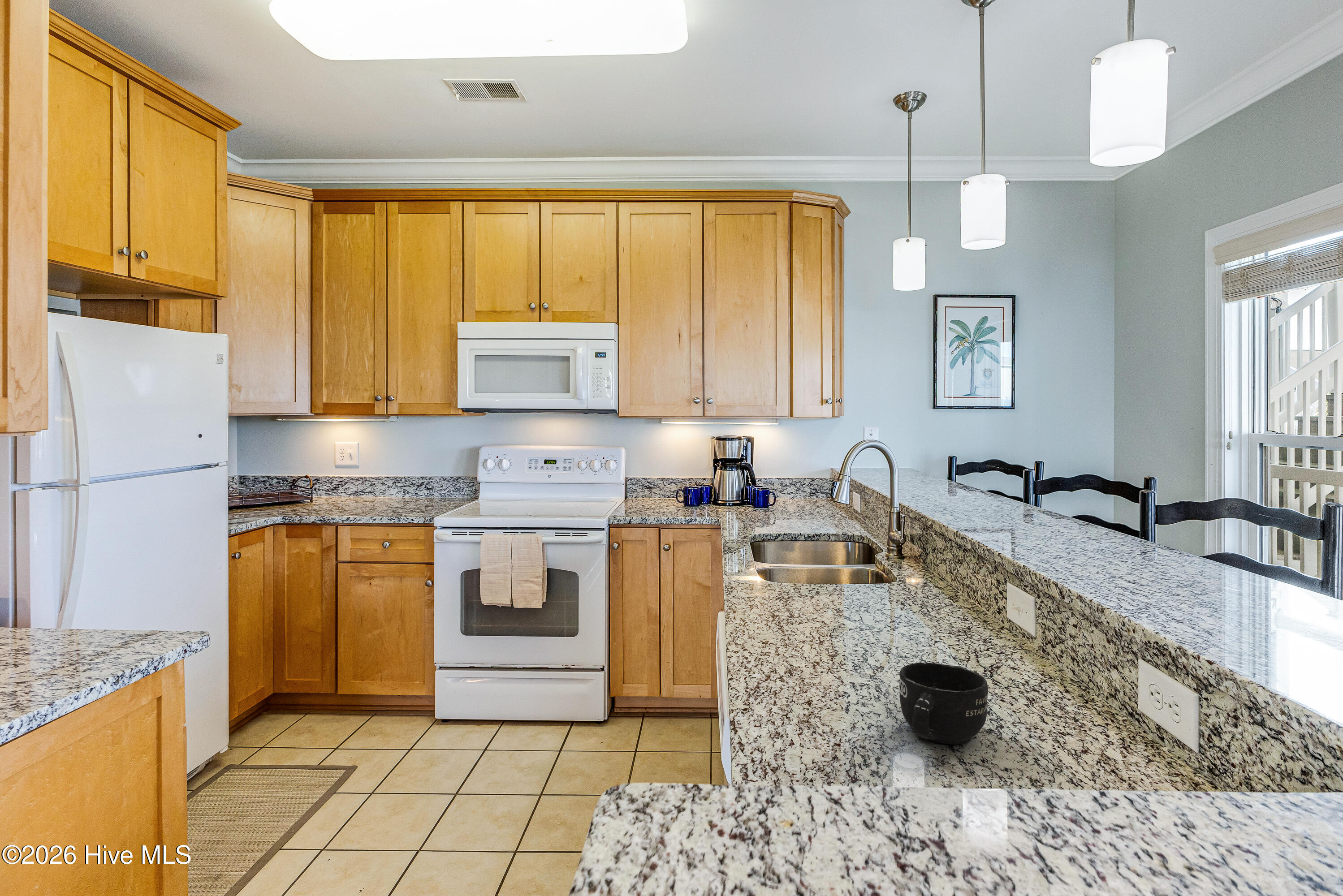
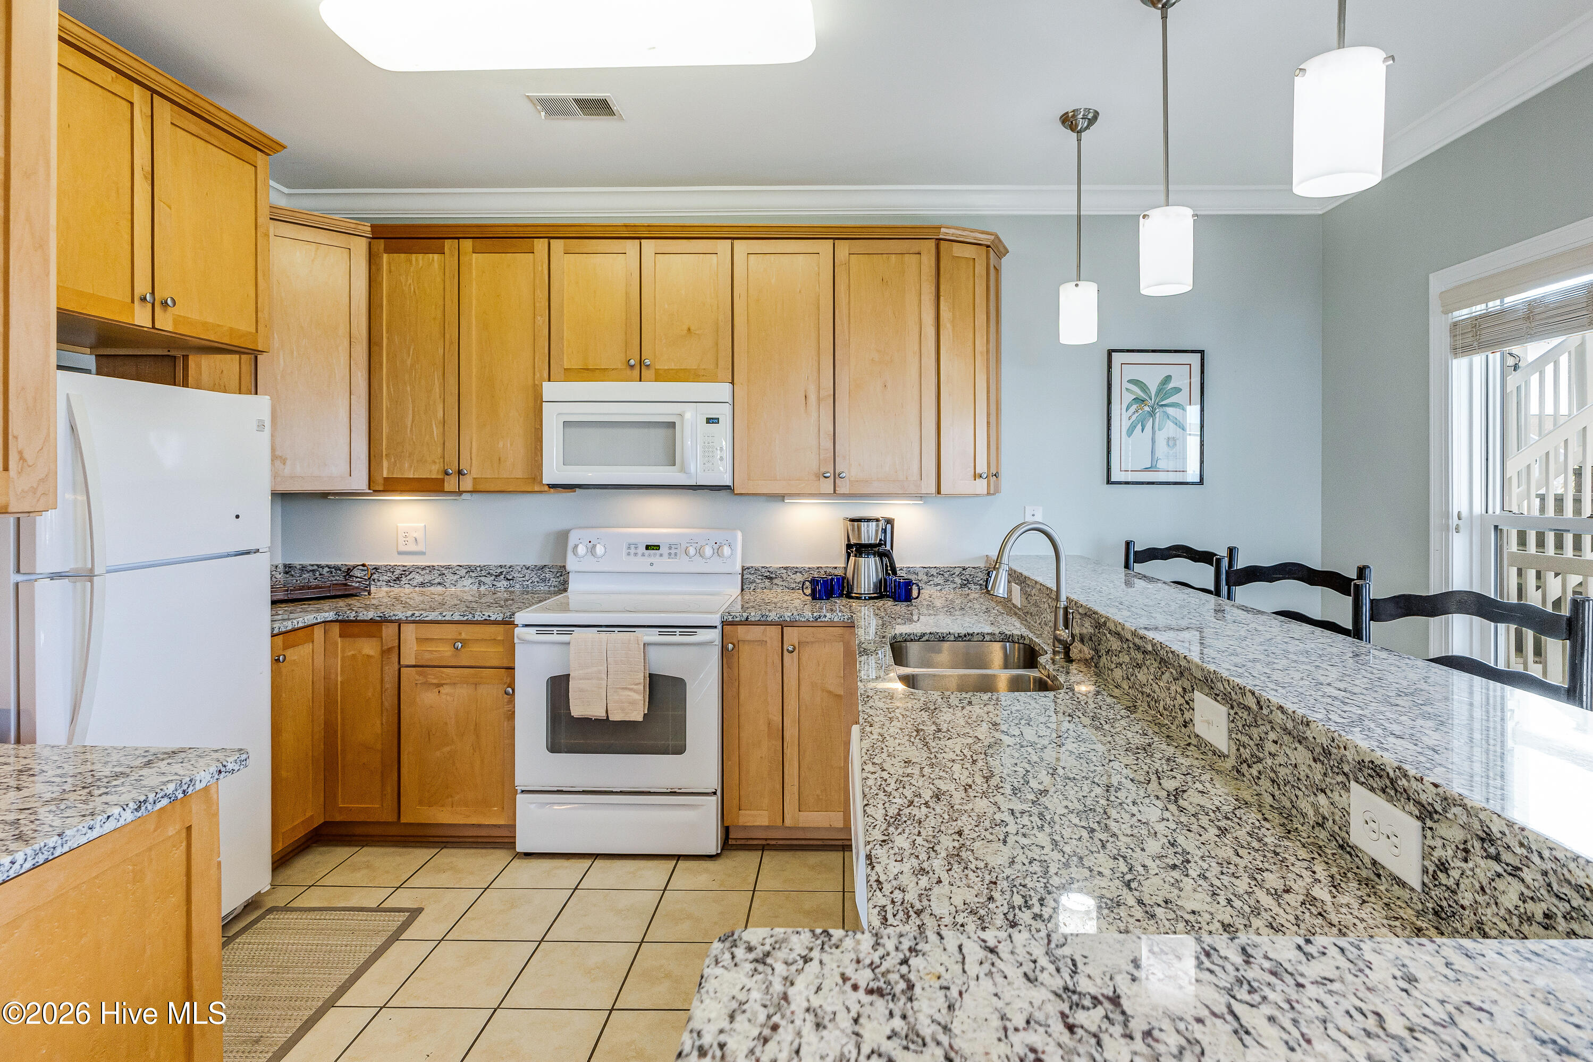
- mug (936, 707)
